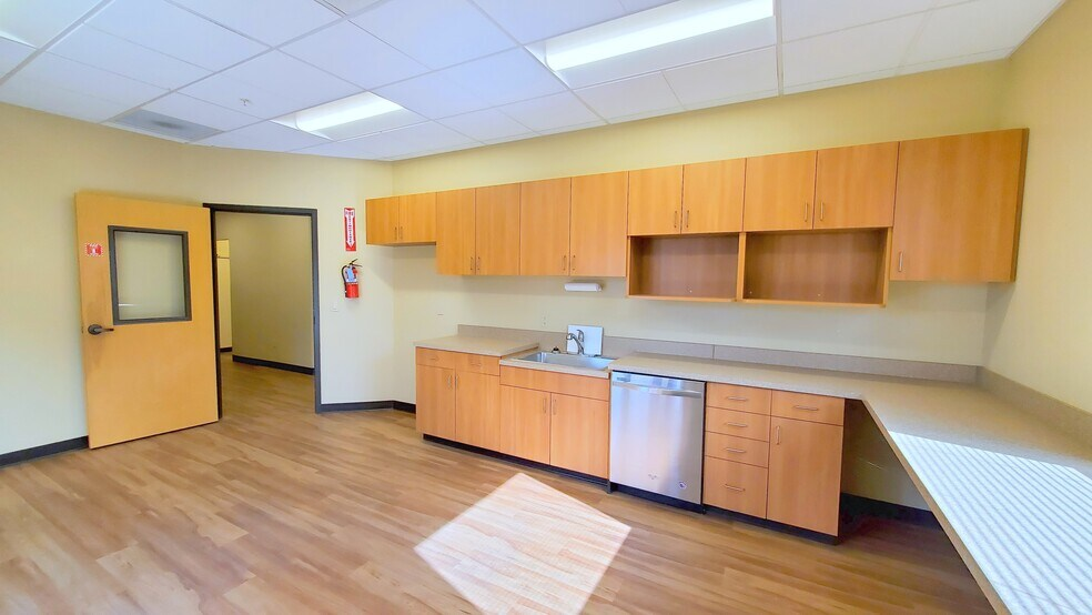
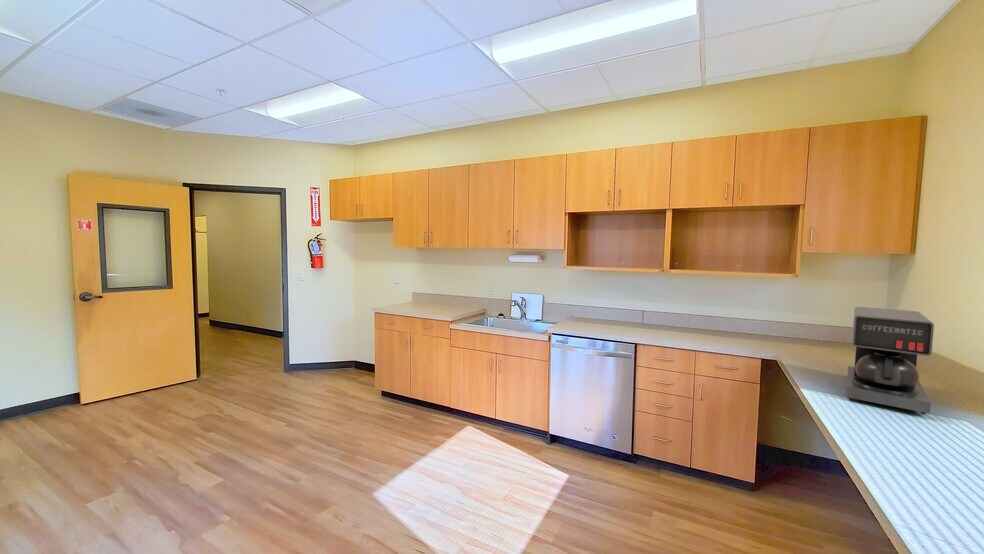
+ coffee maker (885, 354)
